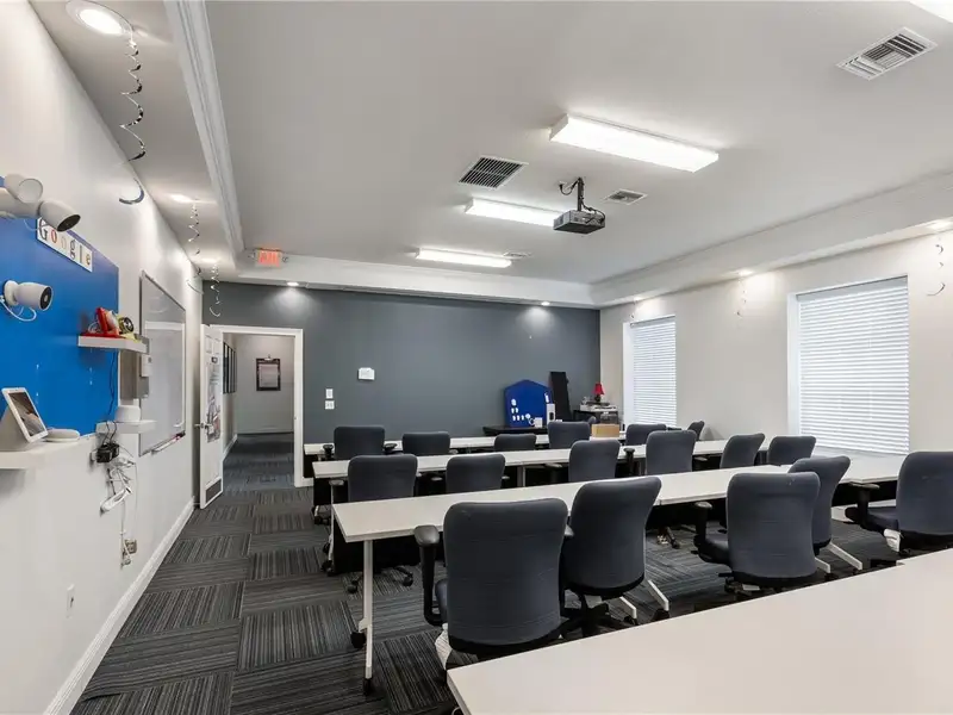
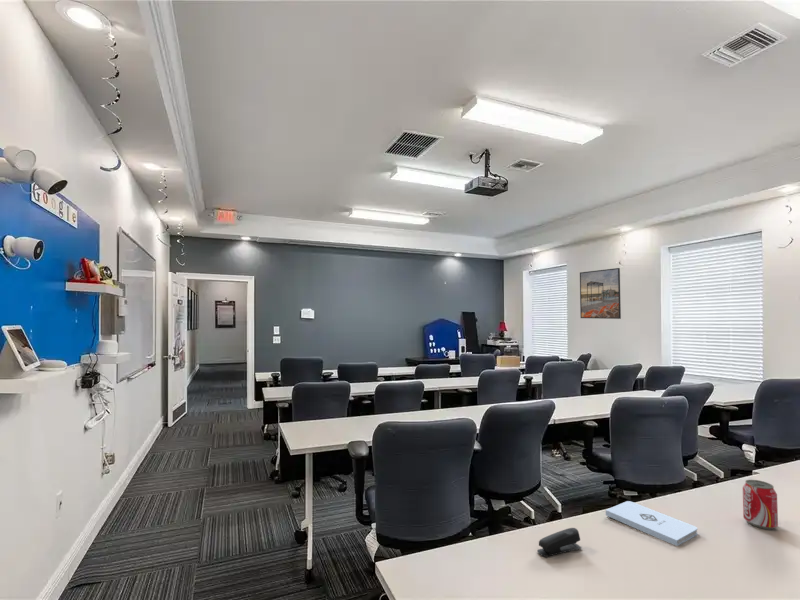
+ notepad (650, 521)
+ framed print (599, 294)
+ beverage can (759, 503)
+ stapler (559, 541)
